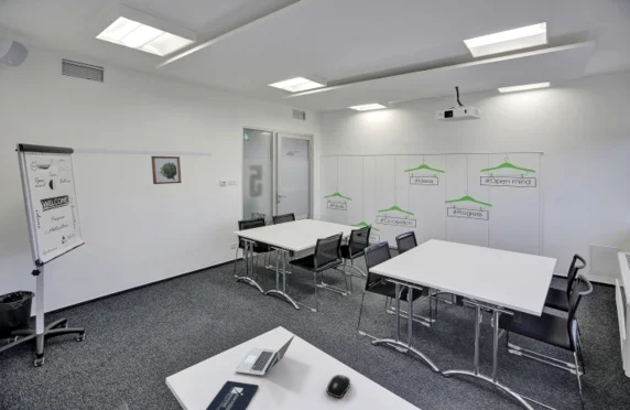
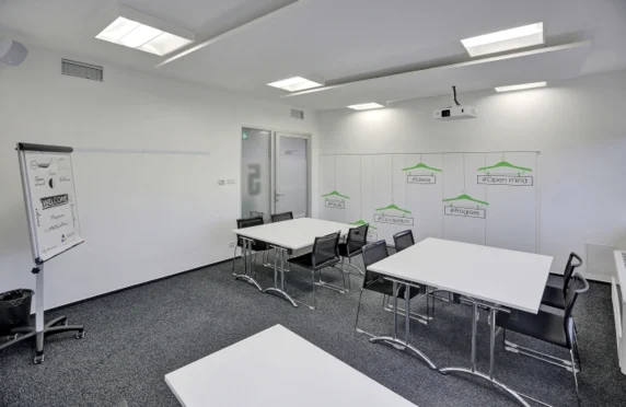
- laptop (252, 367)
- wall art (166, 170)
- computer mouse (339, 382)
